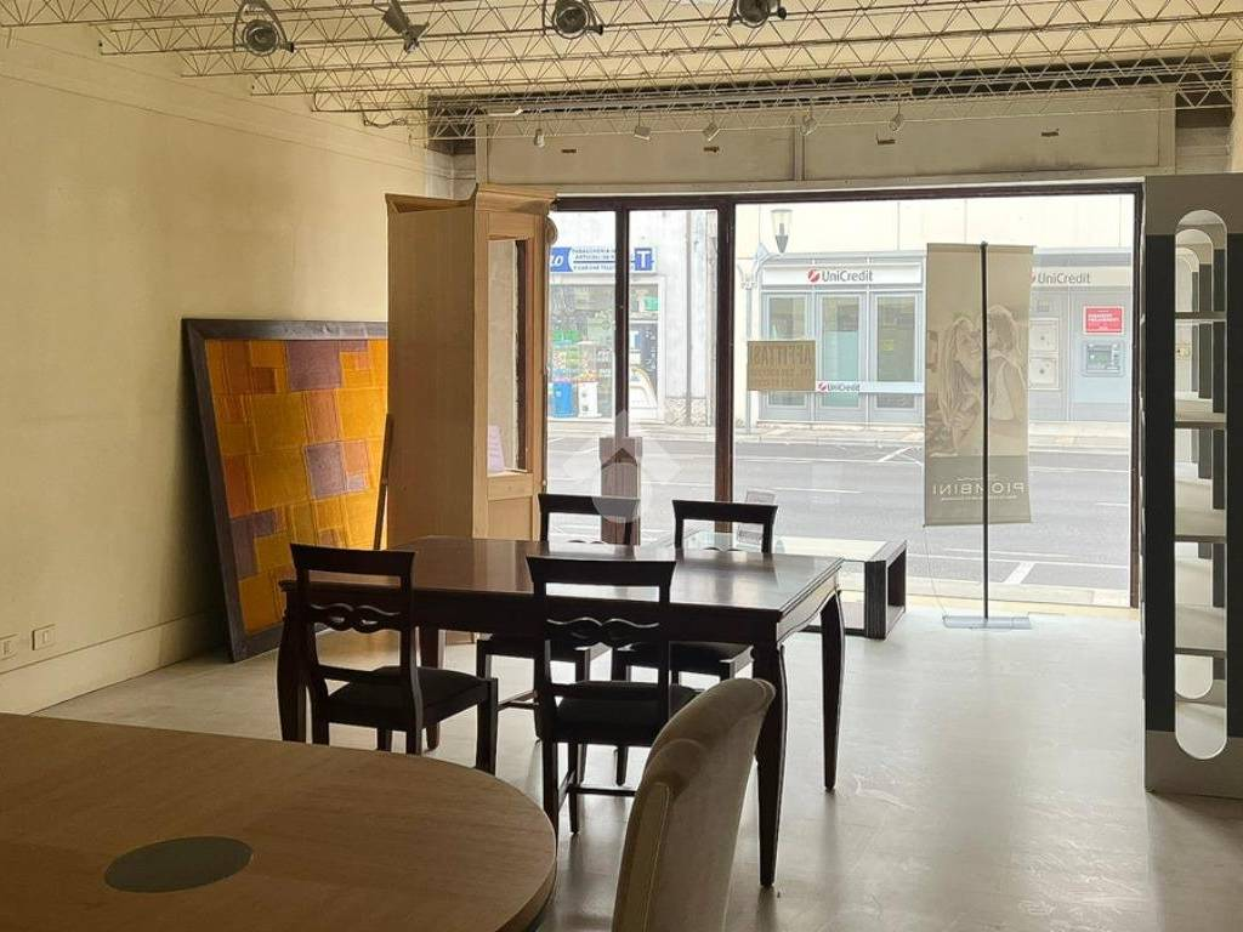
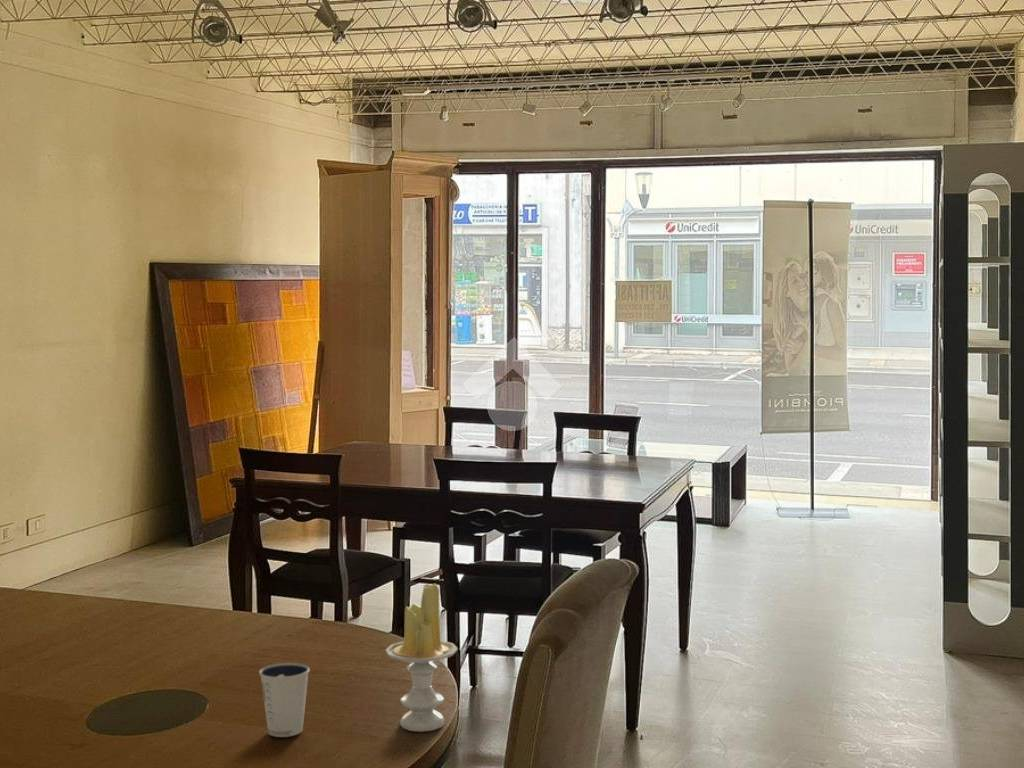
+ candle (421, 654)
+ dixie cup (285, 700)
